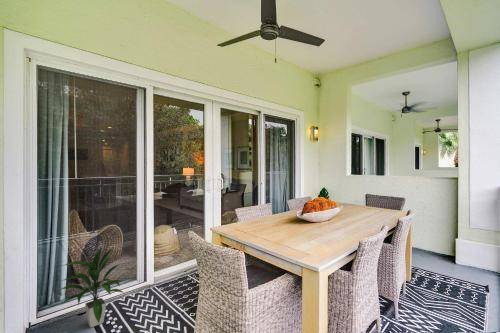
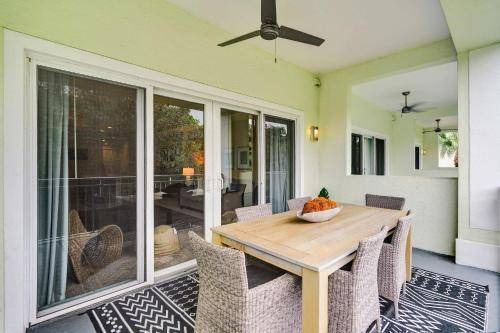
- indoor plant (94, 287)
